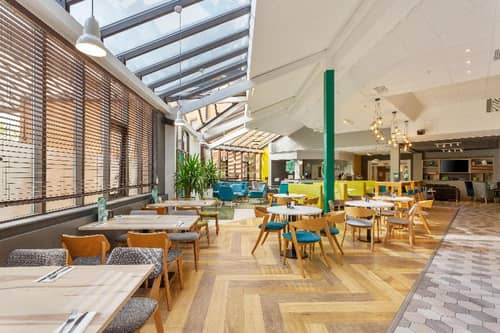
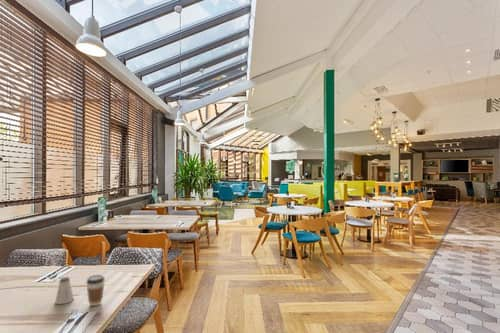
+ coffee cup (95, 290)
+ saltshaker (64, 289)
